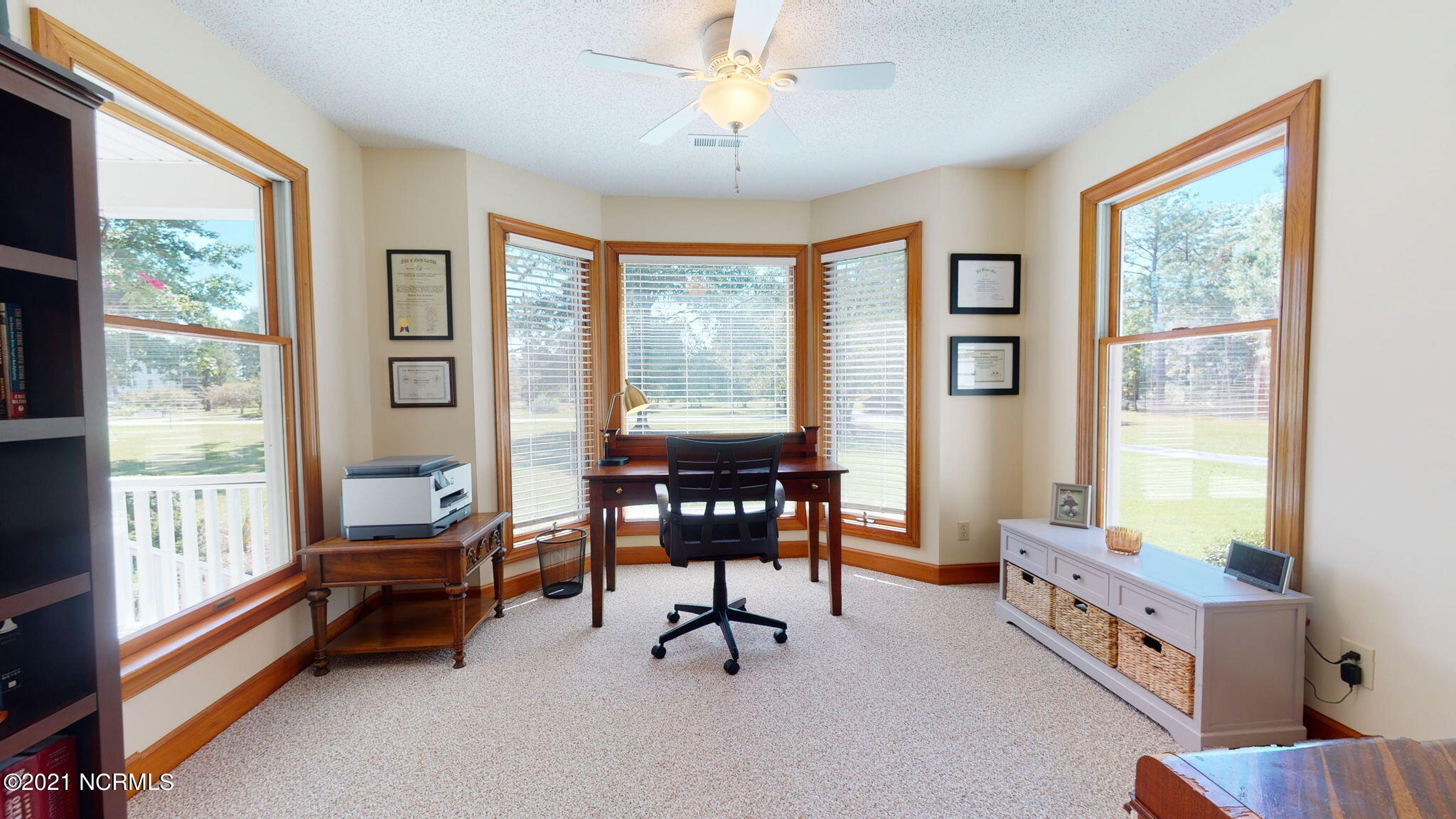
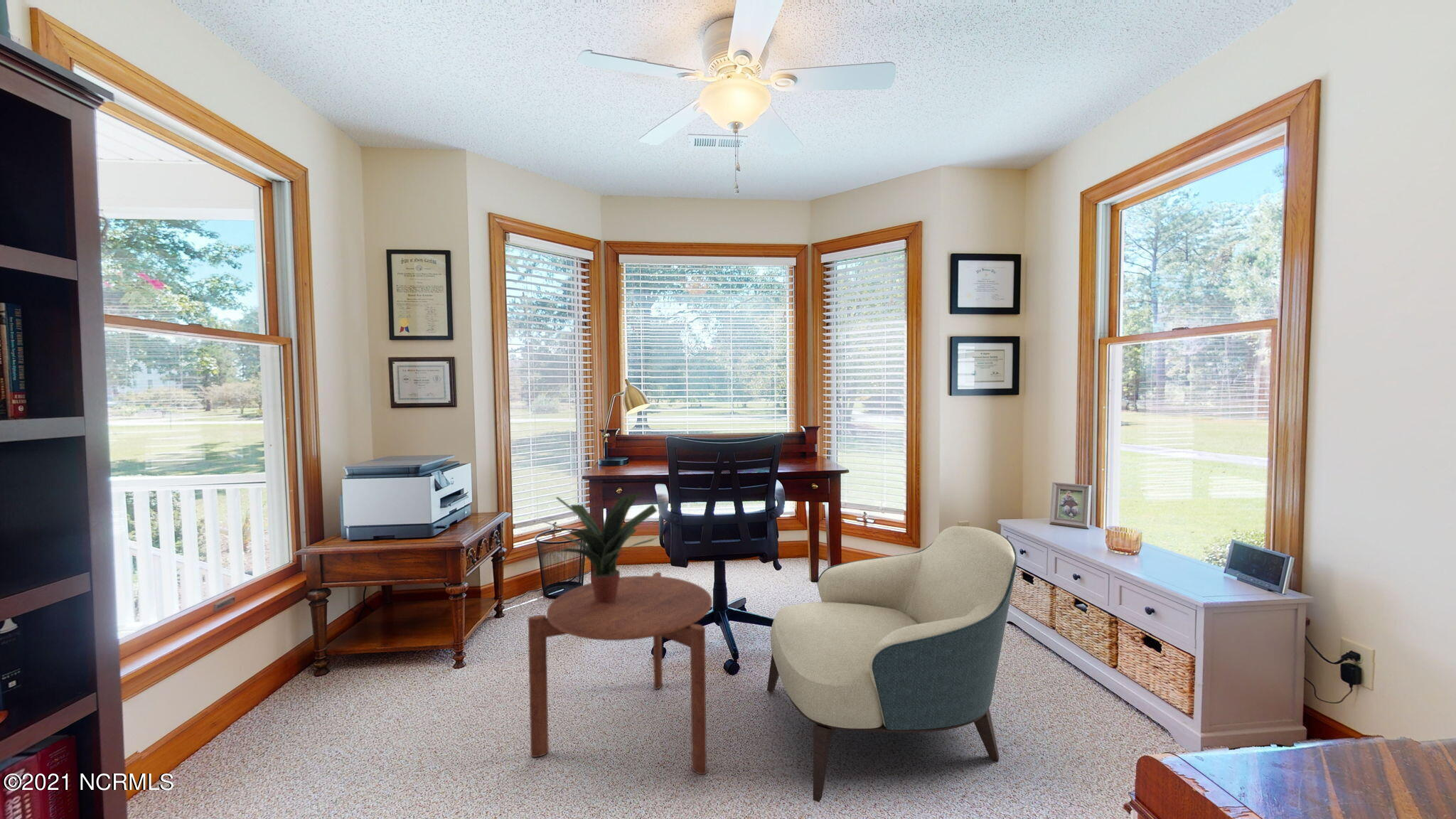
+ armchair (887, 631)
+ side table (653, 669)
+ potted plant (604, 542)
